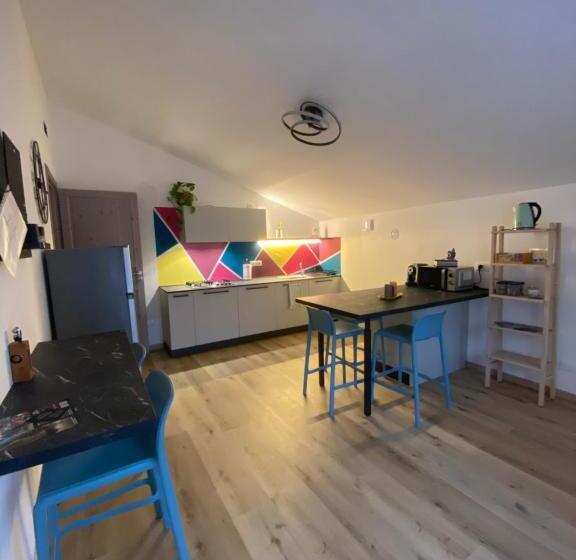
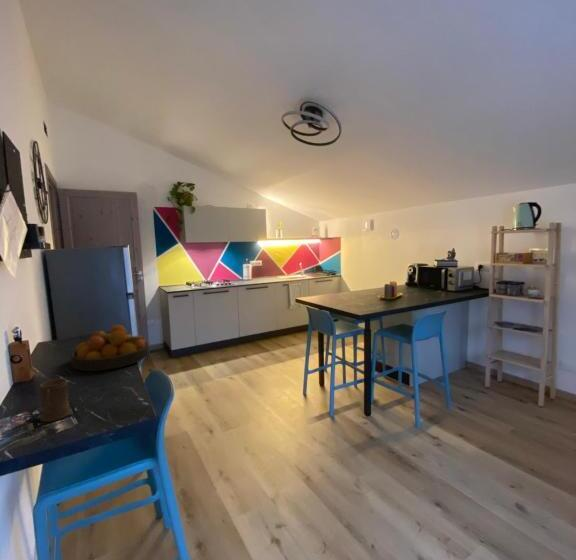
+ mug (53, 400)
+ fruit bowl (111, 344)
